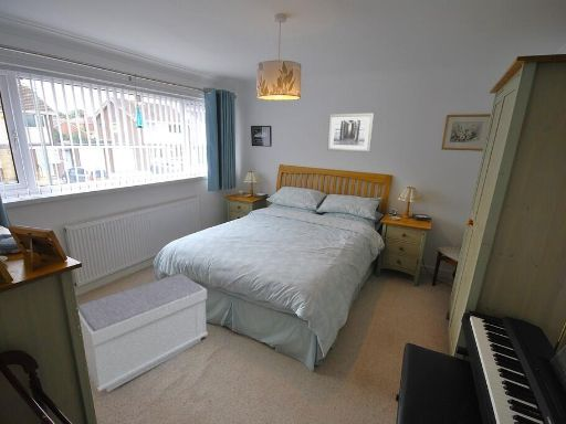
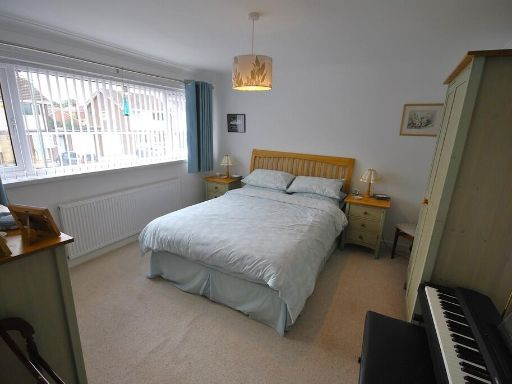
- bench (147, 324)
- wall art (349, 132)
